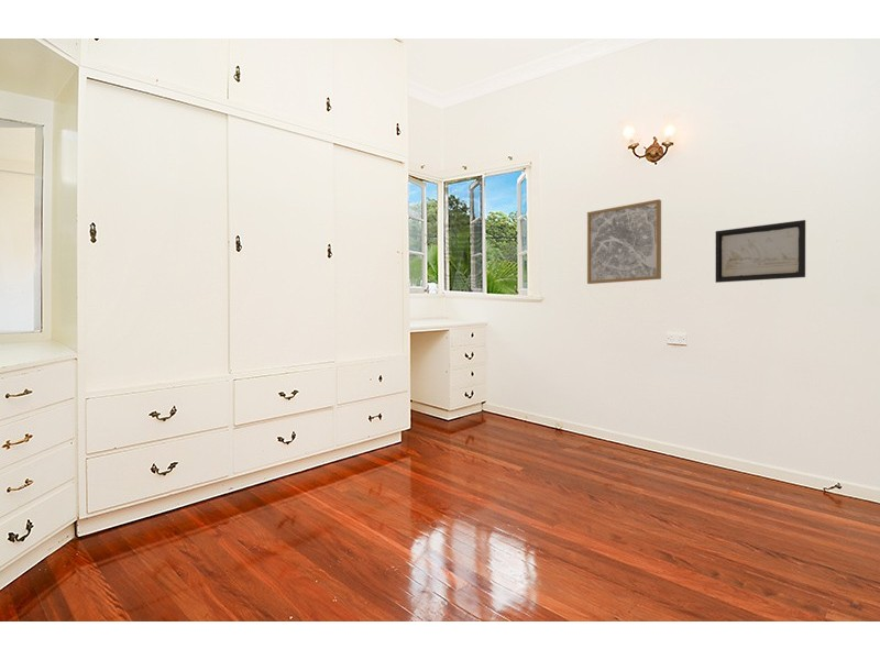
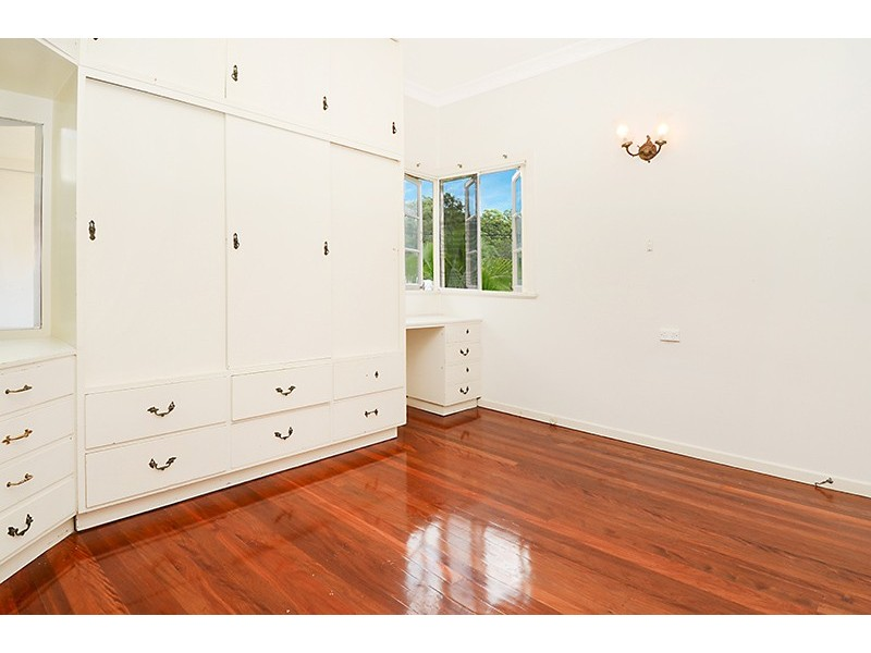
- wall art (622, 243)
- wall art (758, 253)
